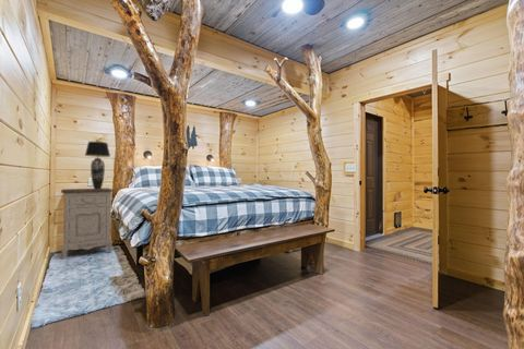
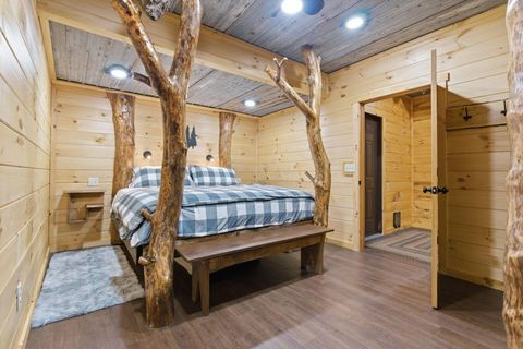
- table lamp (97, 165)
- nightstand (87, 220)
